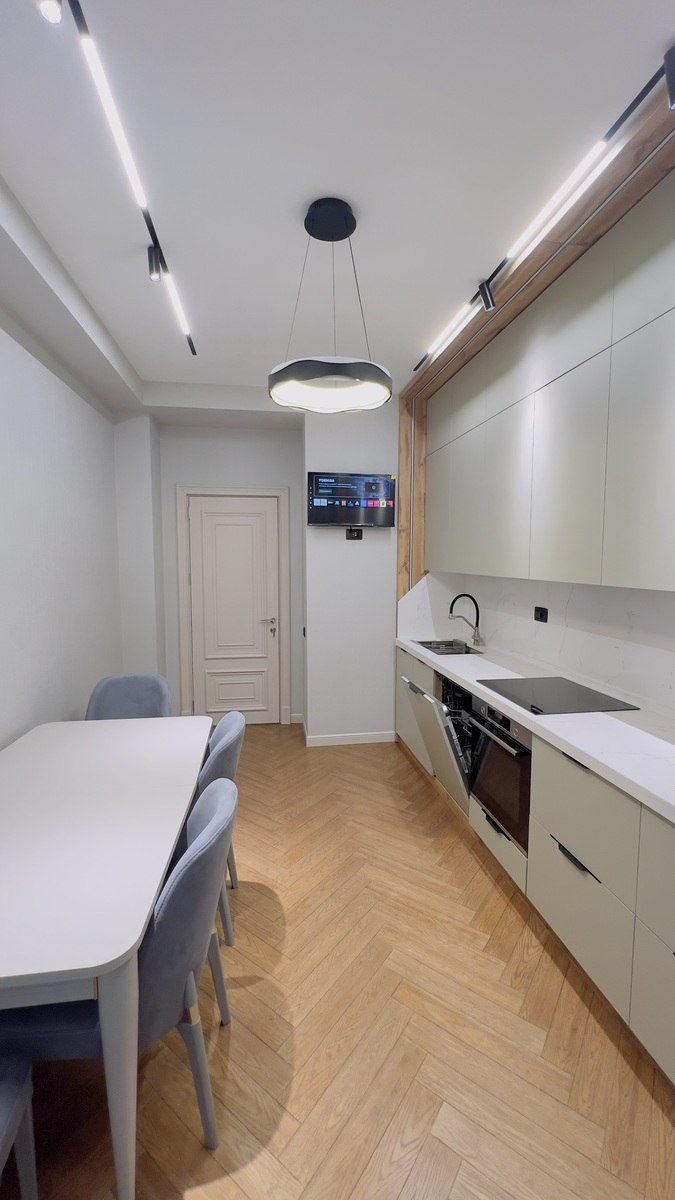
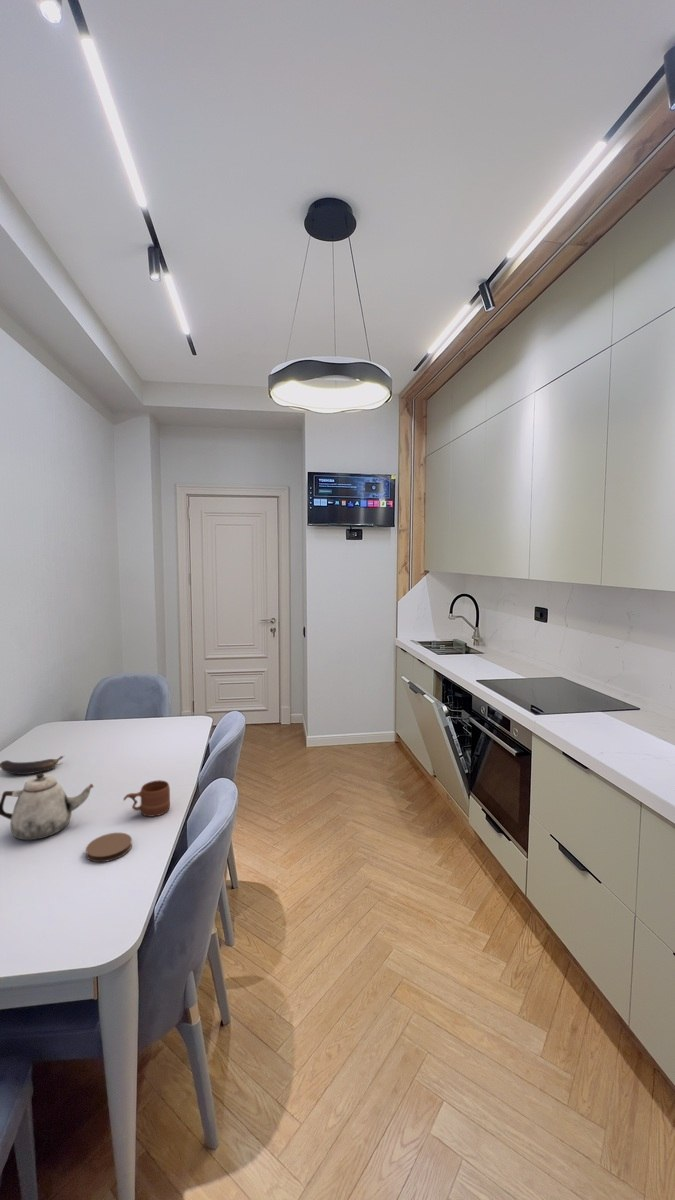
+ teapot (47, 800)
+ coaster (109, 846)
+ banana (30, 764)
+ mug (147, 799)
